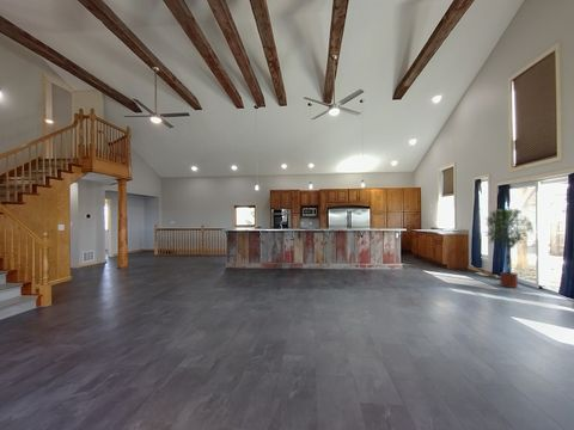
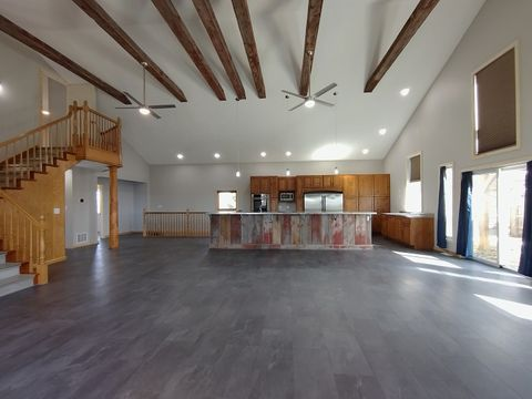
- potted tree (505, 245)
